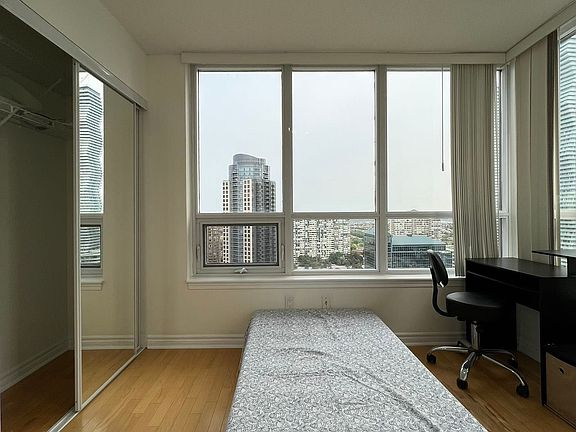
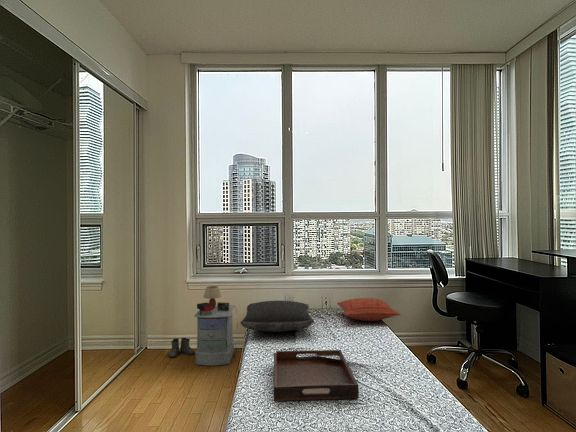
+ nightstand (217, 323)
+ boots (180, 347)
+ pillow (277, 315)
+ serving tray (311, 372)
+ pillow (366, 308)
